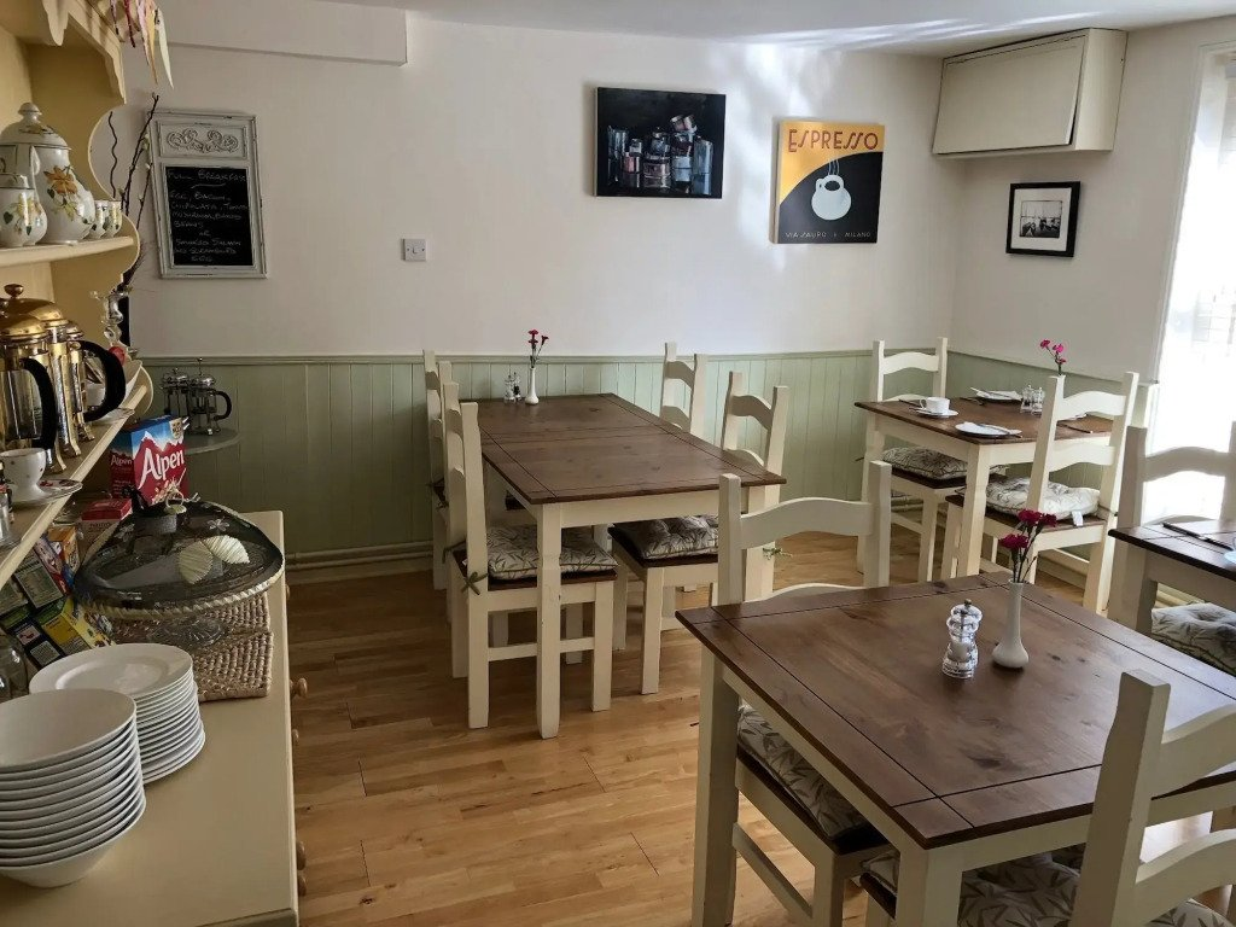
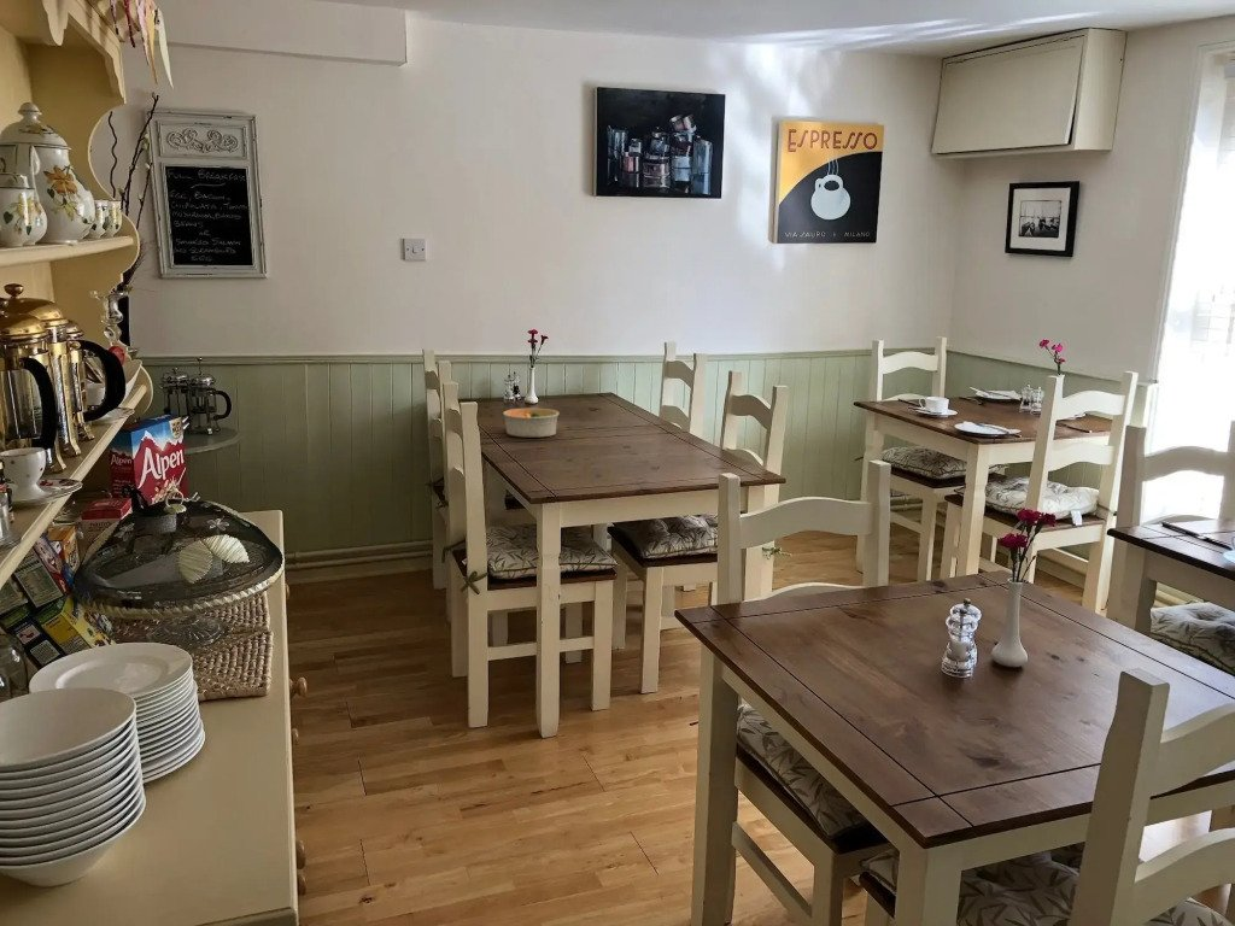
+ bowl (531, 421)
